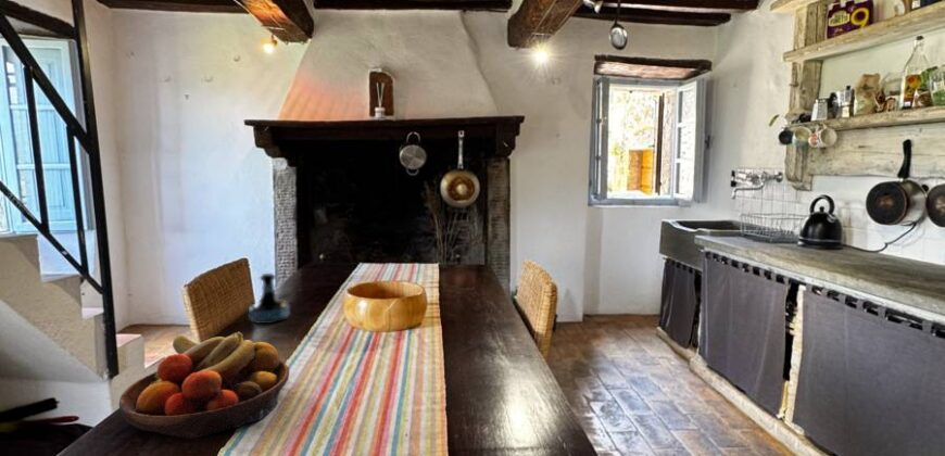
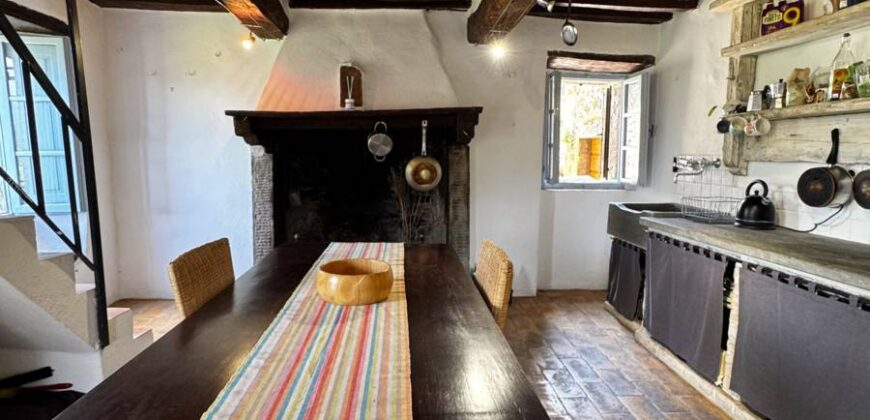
- fruit bowl (207, 375)
- tequila bottle (268, 296)
